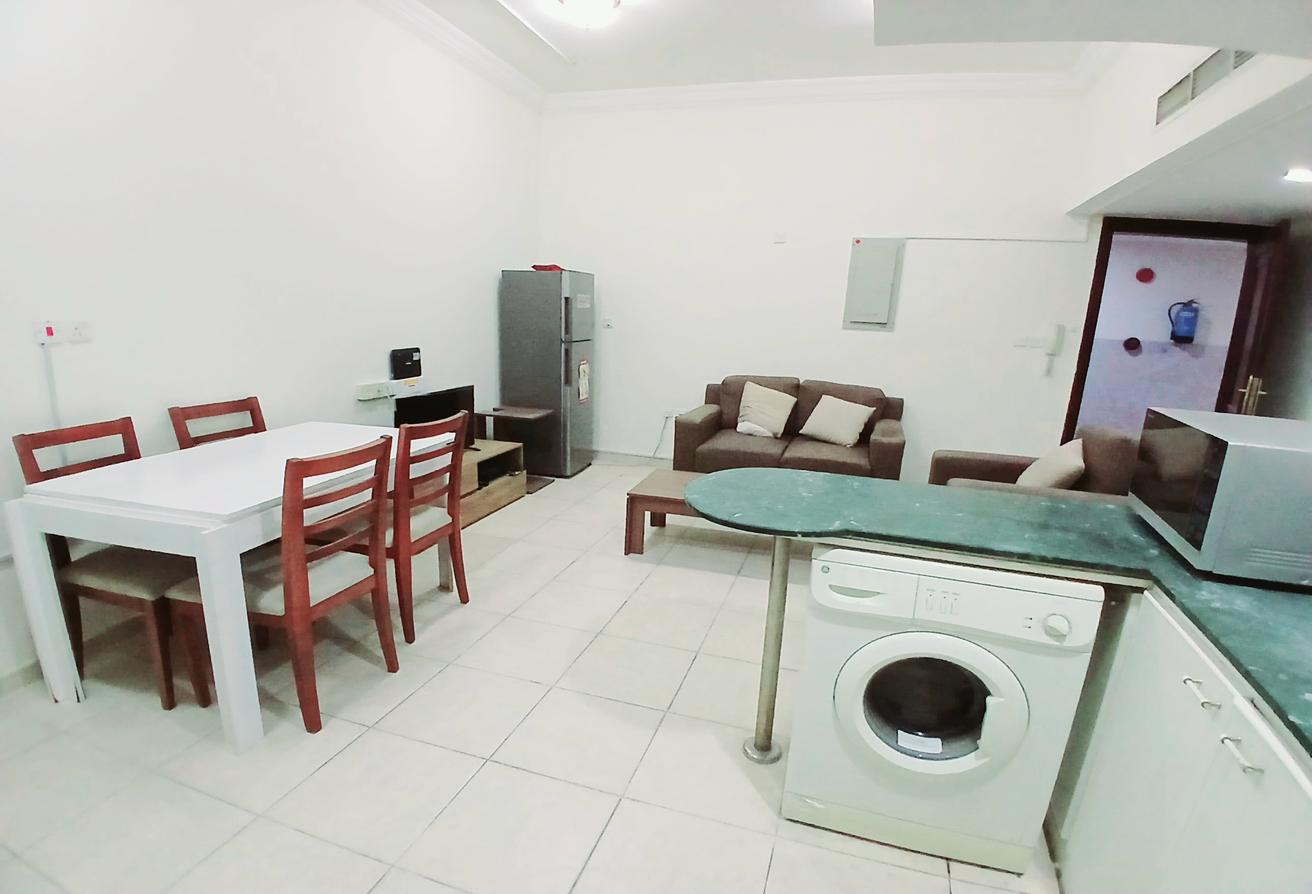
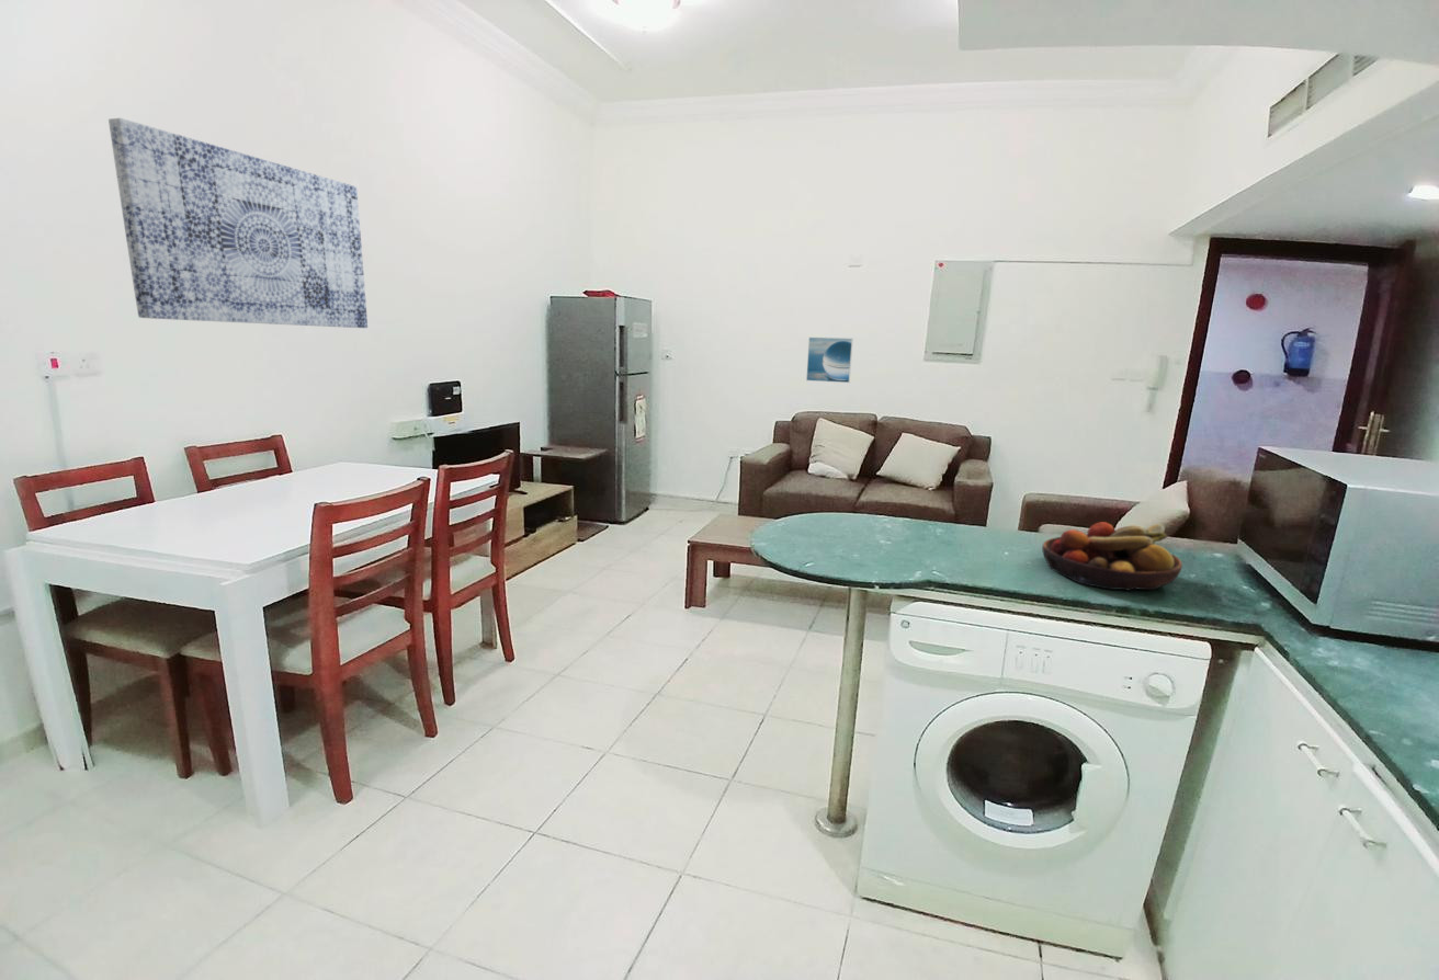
+ wall art (262, 242)
+ fruit bowl (1110, 547)
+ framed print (829, 360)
